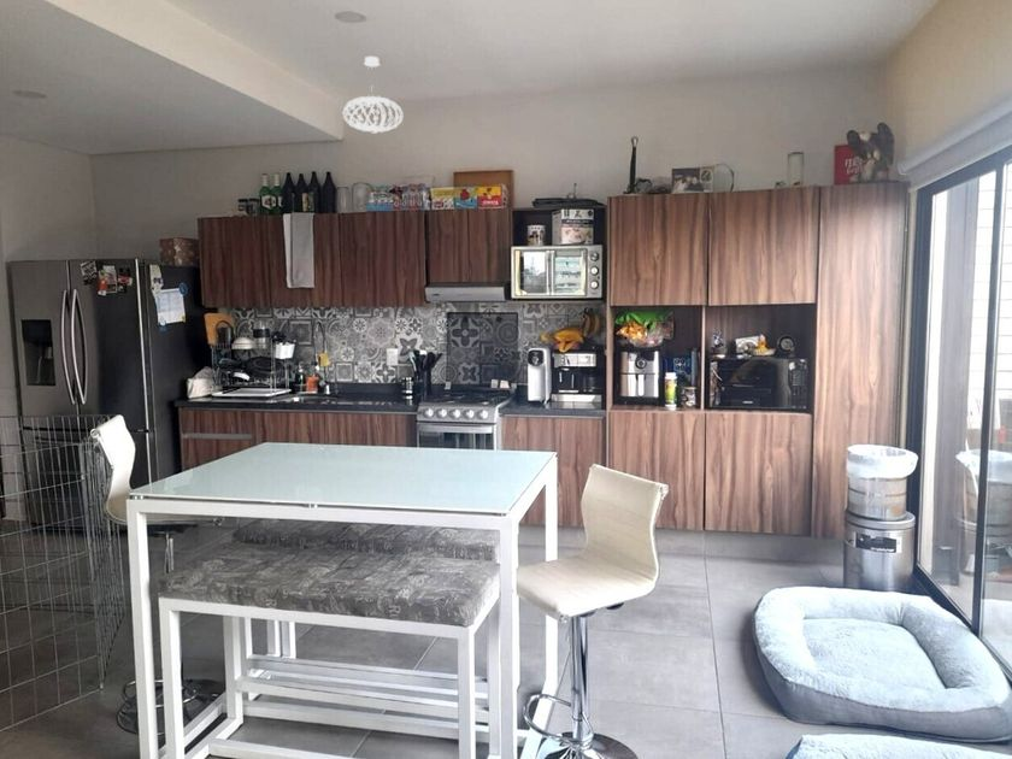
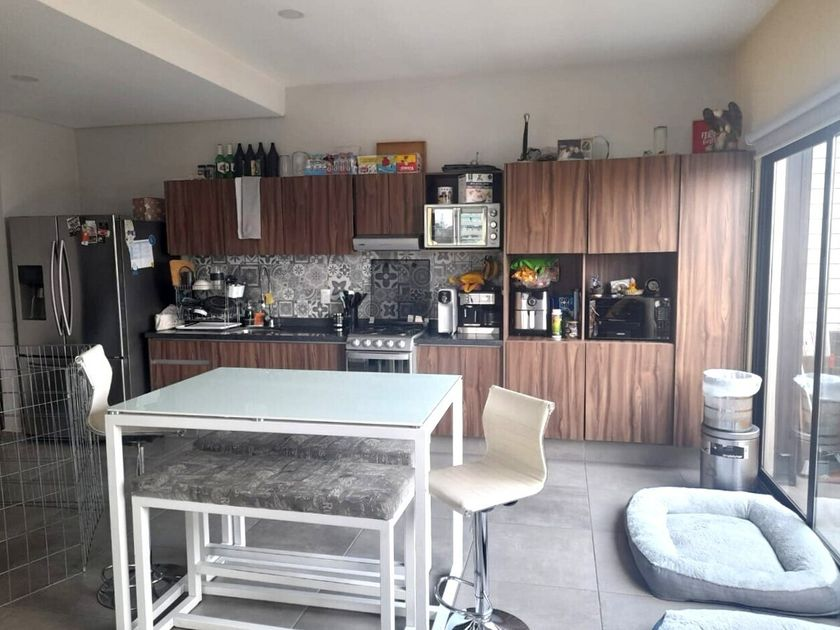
- pendant light (372, 96)
